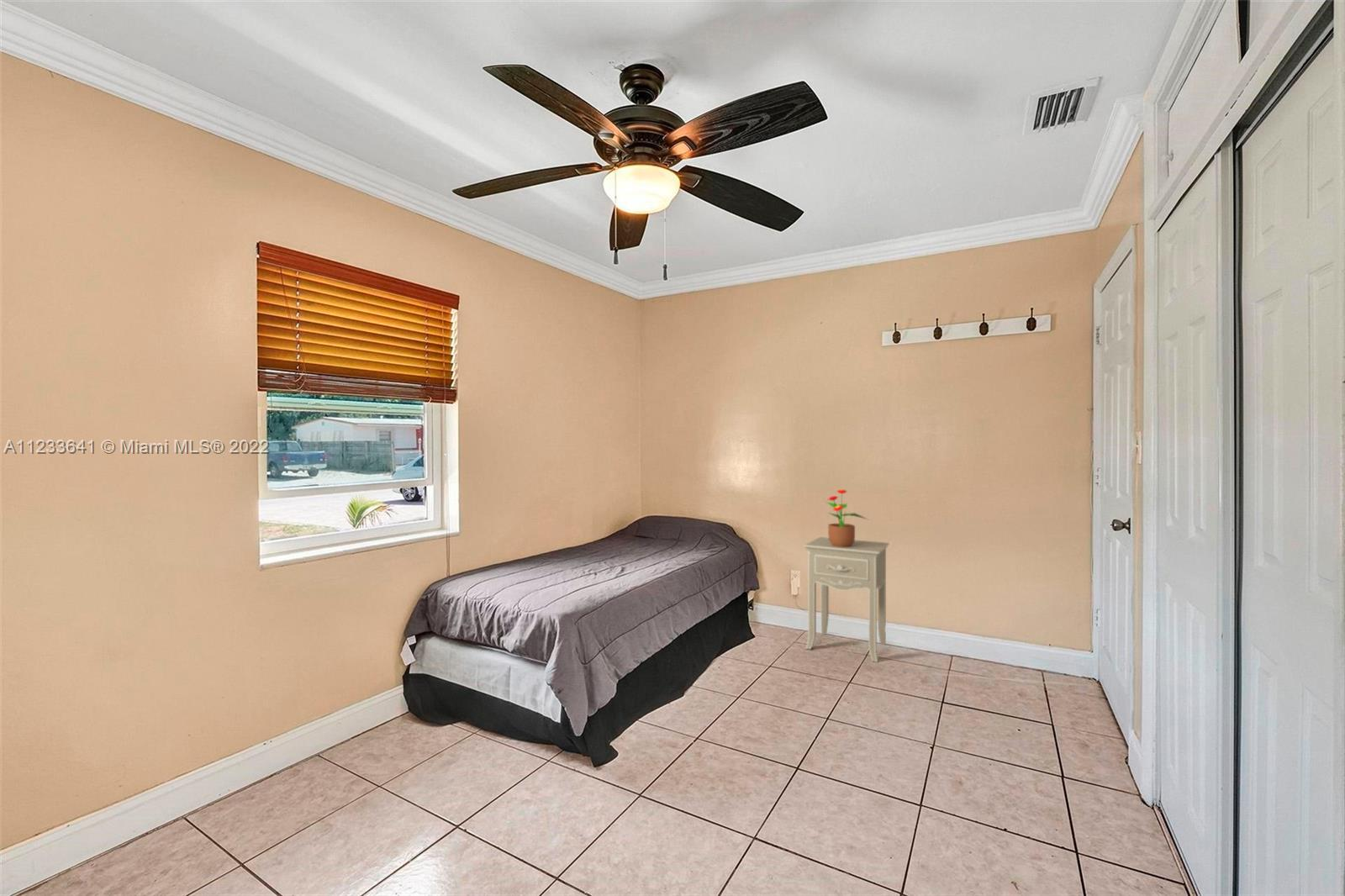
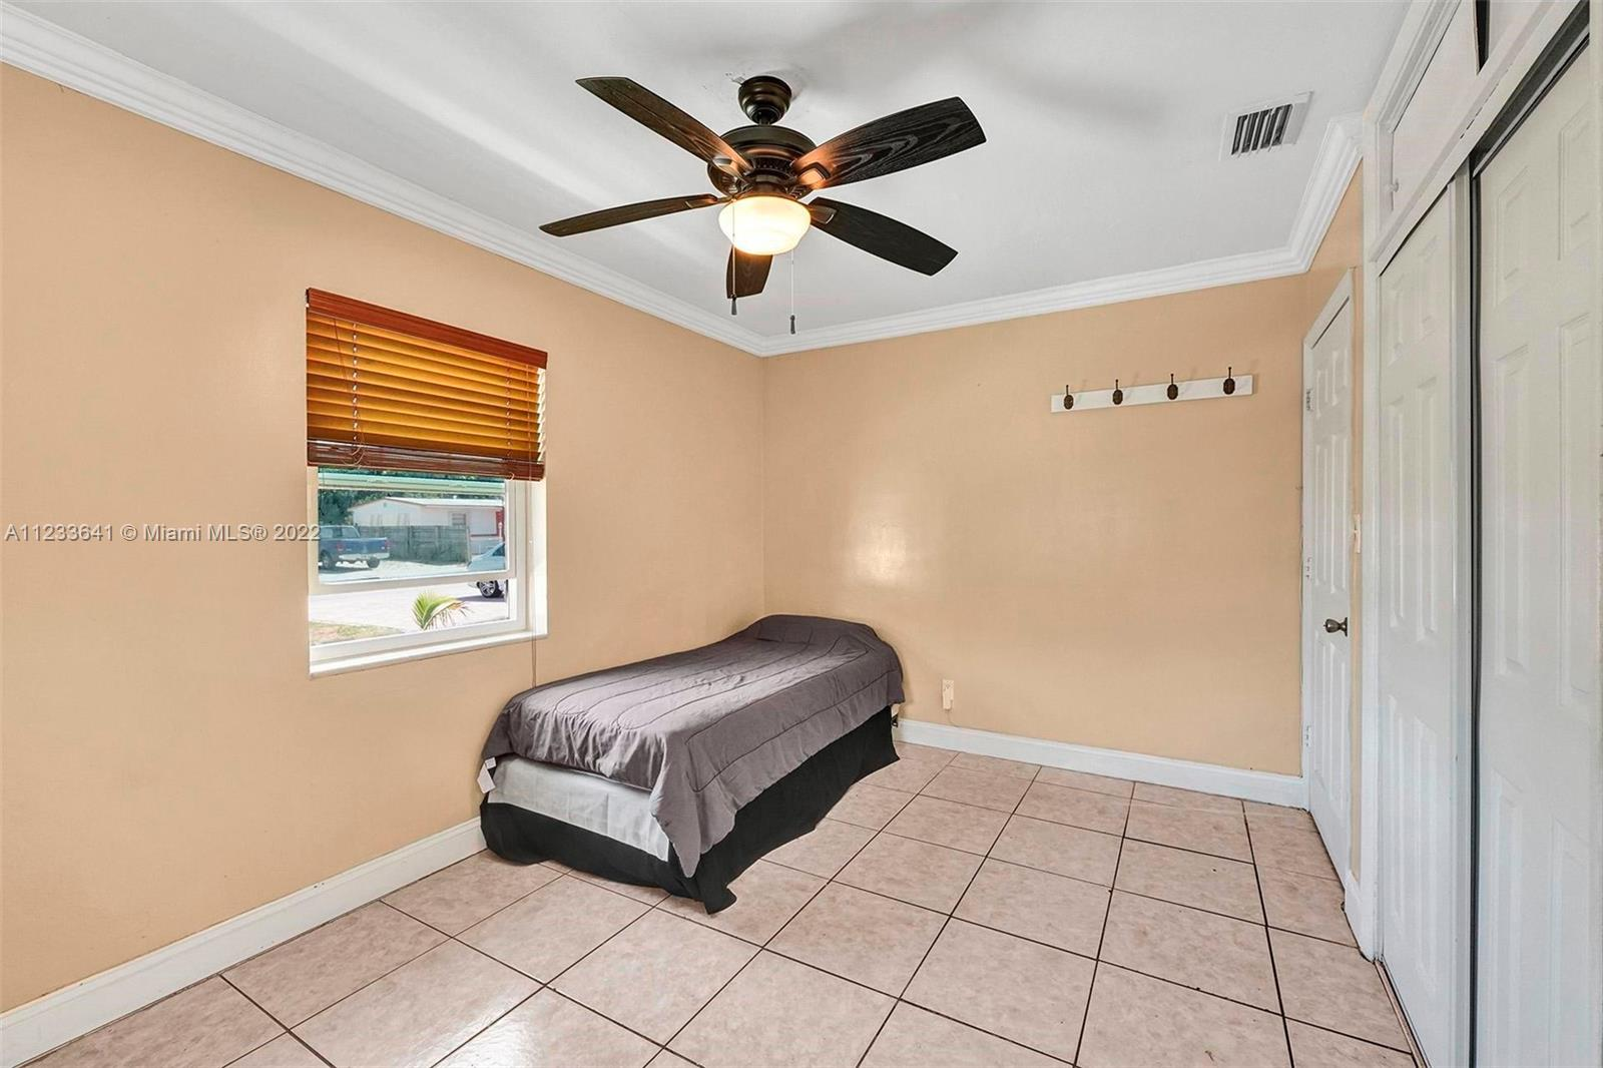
- nightstand (847, 590)
- potted flower (844, 517)
